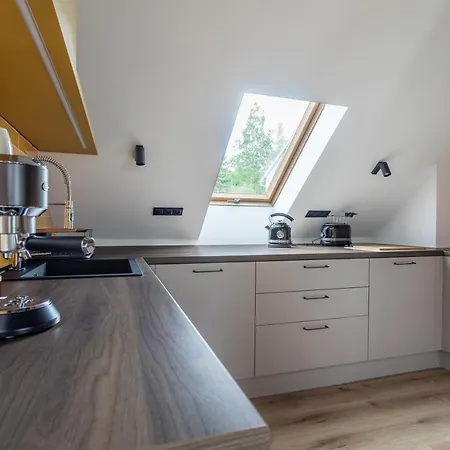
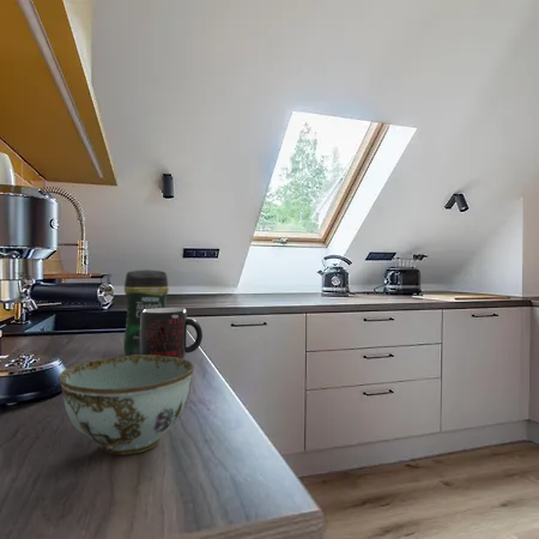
+ mug (171, 337)
+ bowl (129, 405)
+ coffee jar (146, 308)
